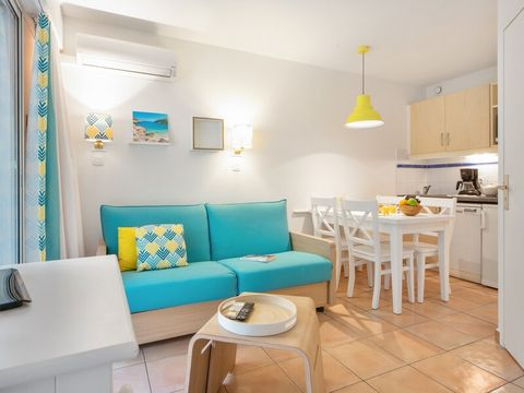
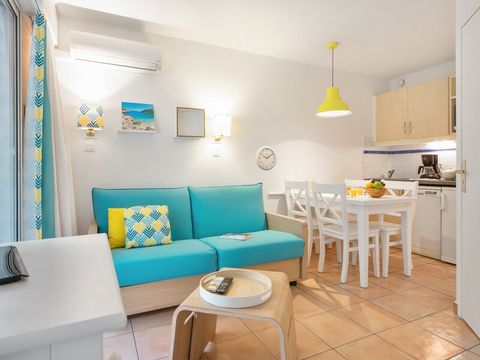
+ wall clock (266, 158)
